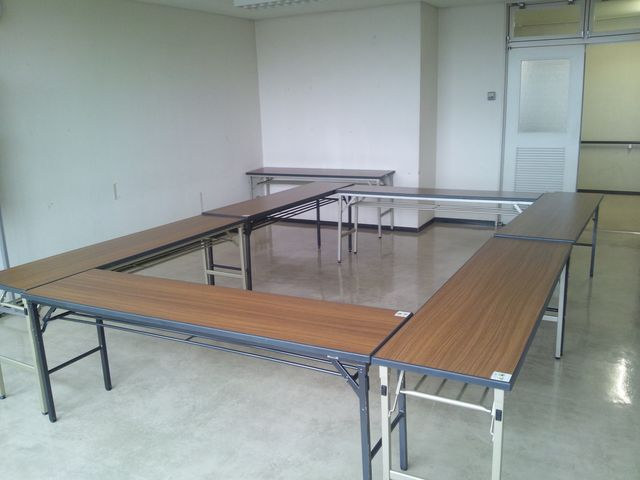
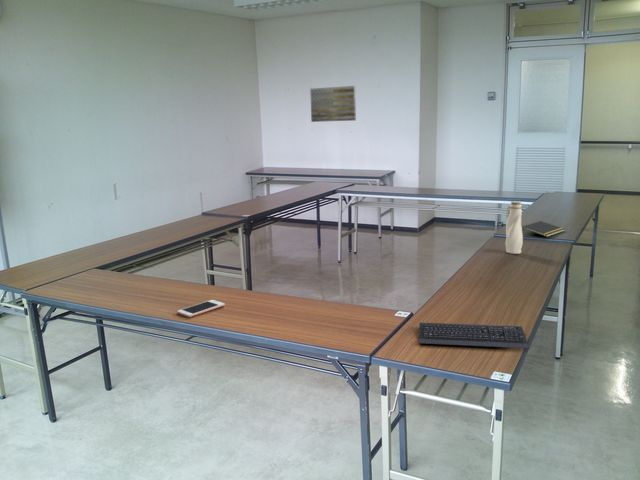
+ cell phone (201, 308)
+ water bottle (513, 227)
+ keyboard (471, 334)
+ notepad (543, 228)
+ wall art (332, 104)
